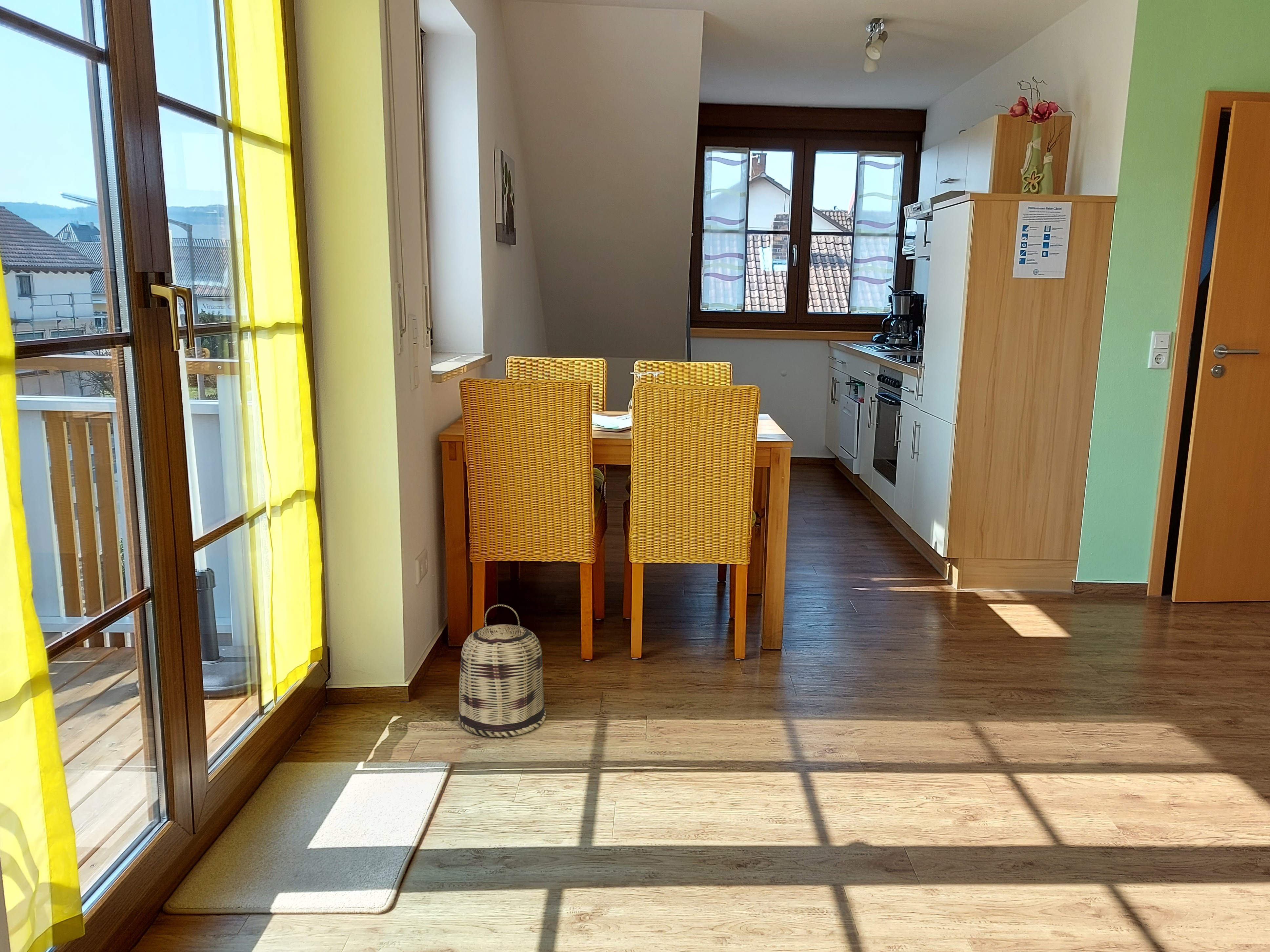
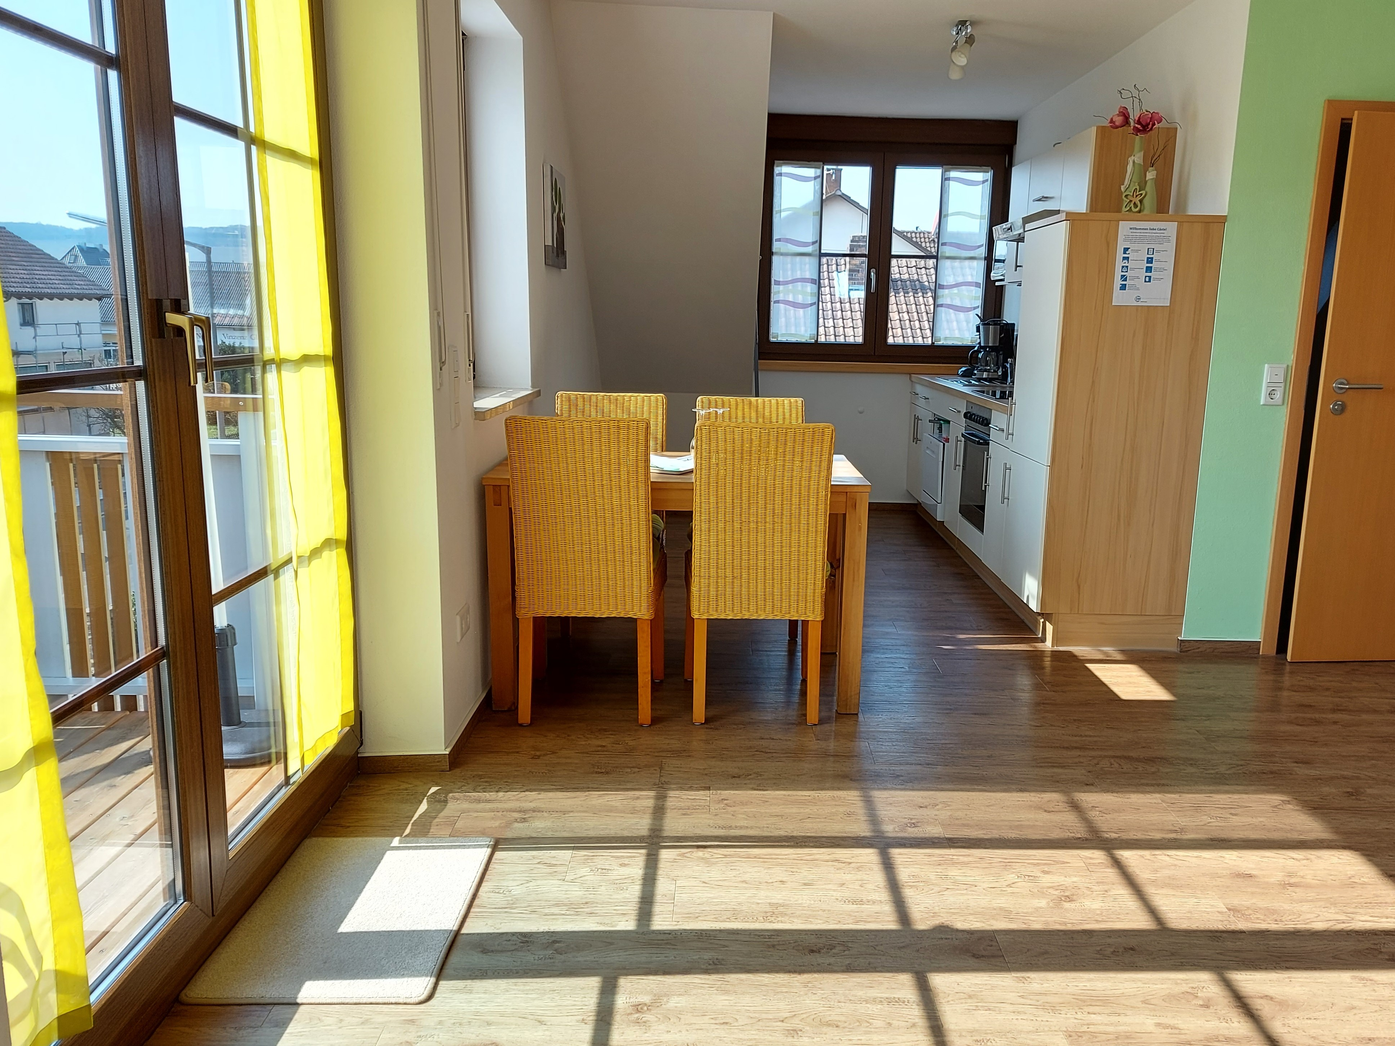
- basket (502, 662)
